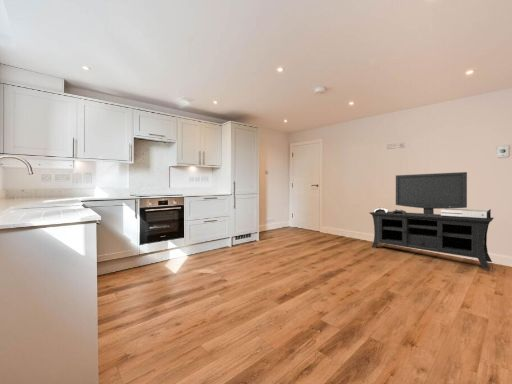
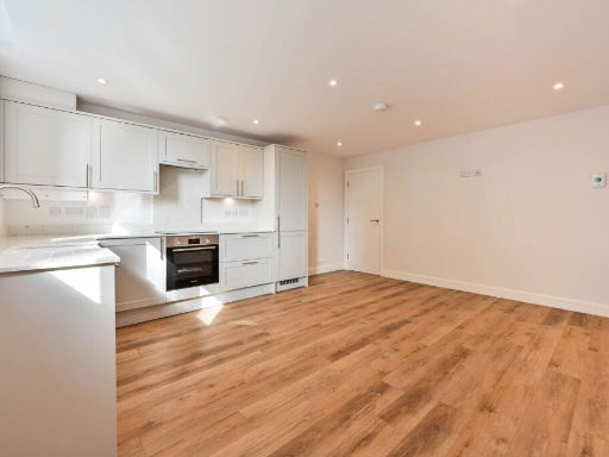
- media console (424, 214)
